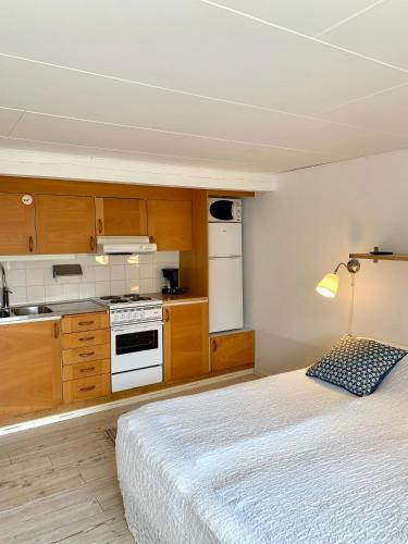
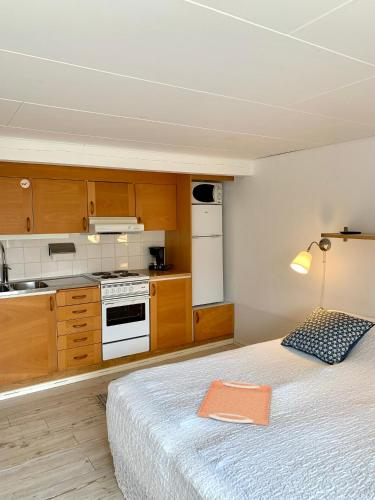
+ serving tray (237, 400)
